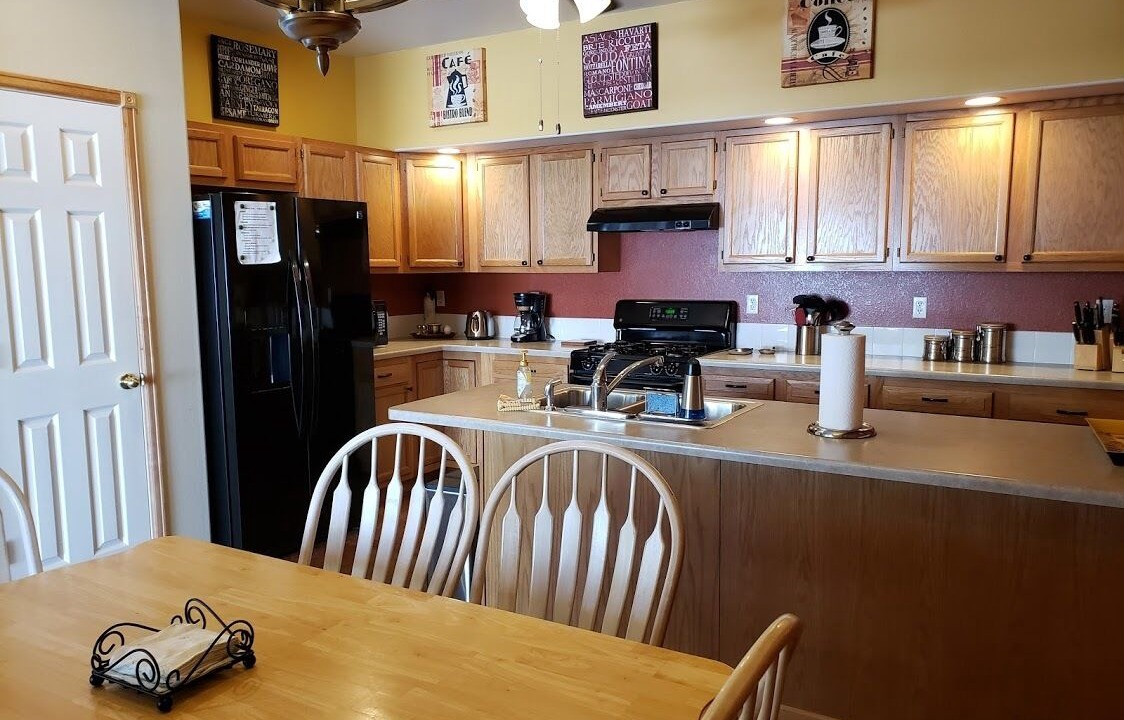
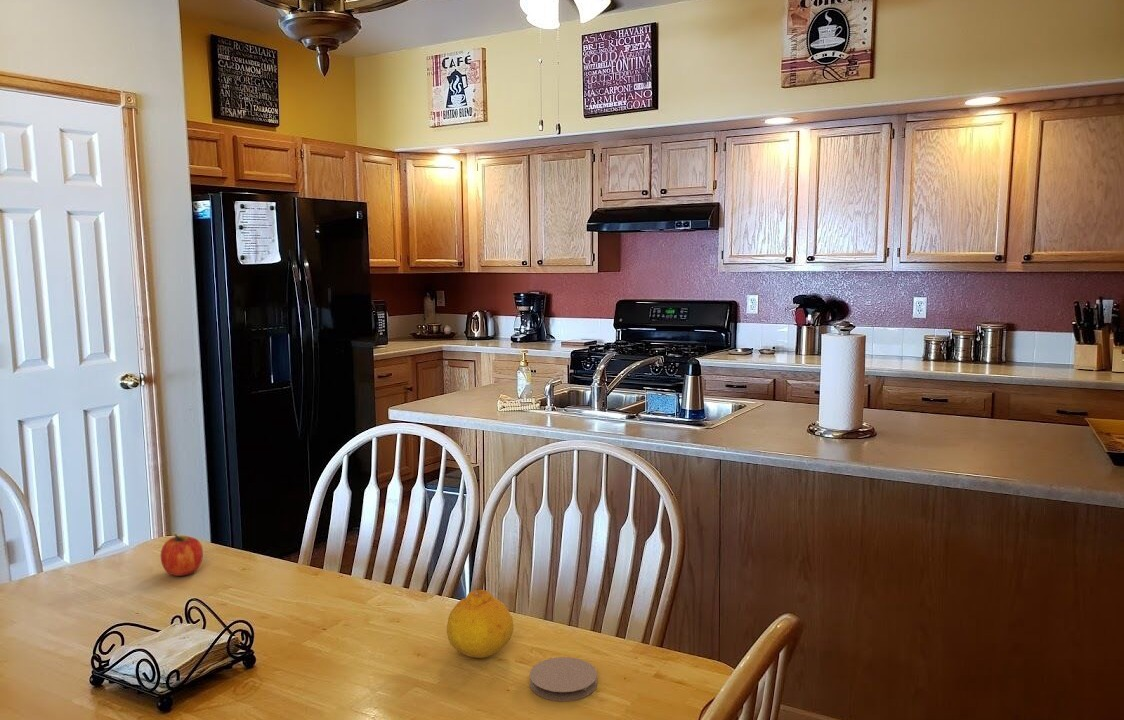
+ fruit (479, 622)
+ fruit (182, 553)
+ coaster (563, 678)
